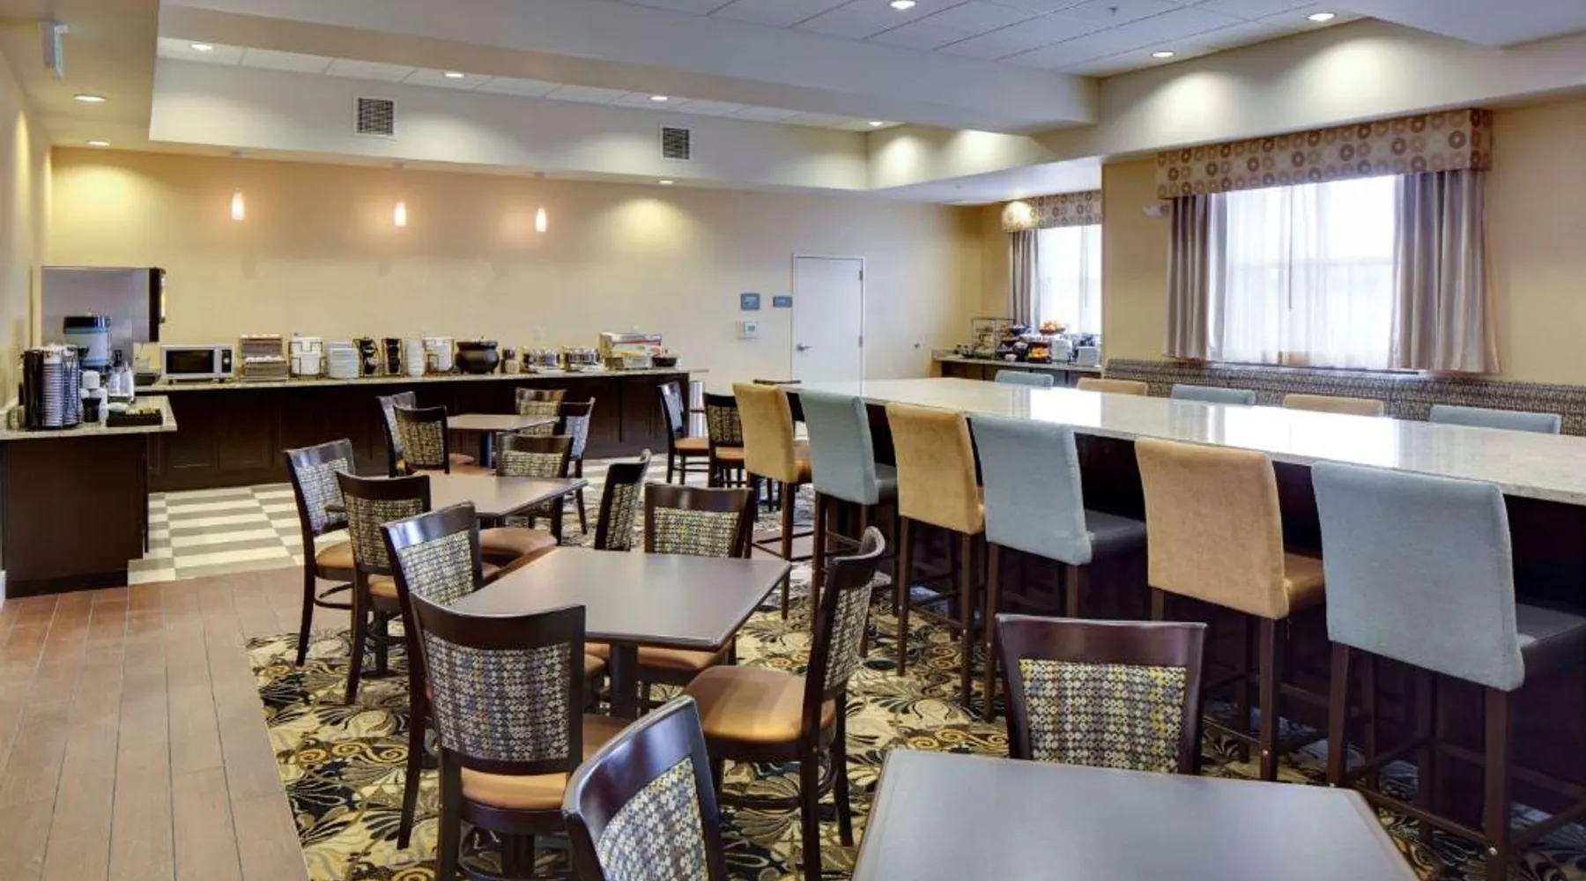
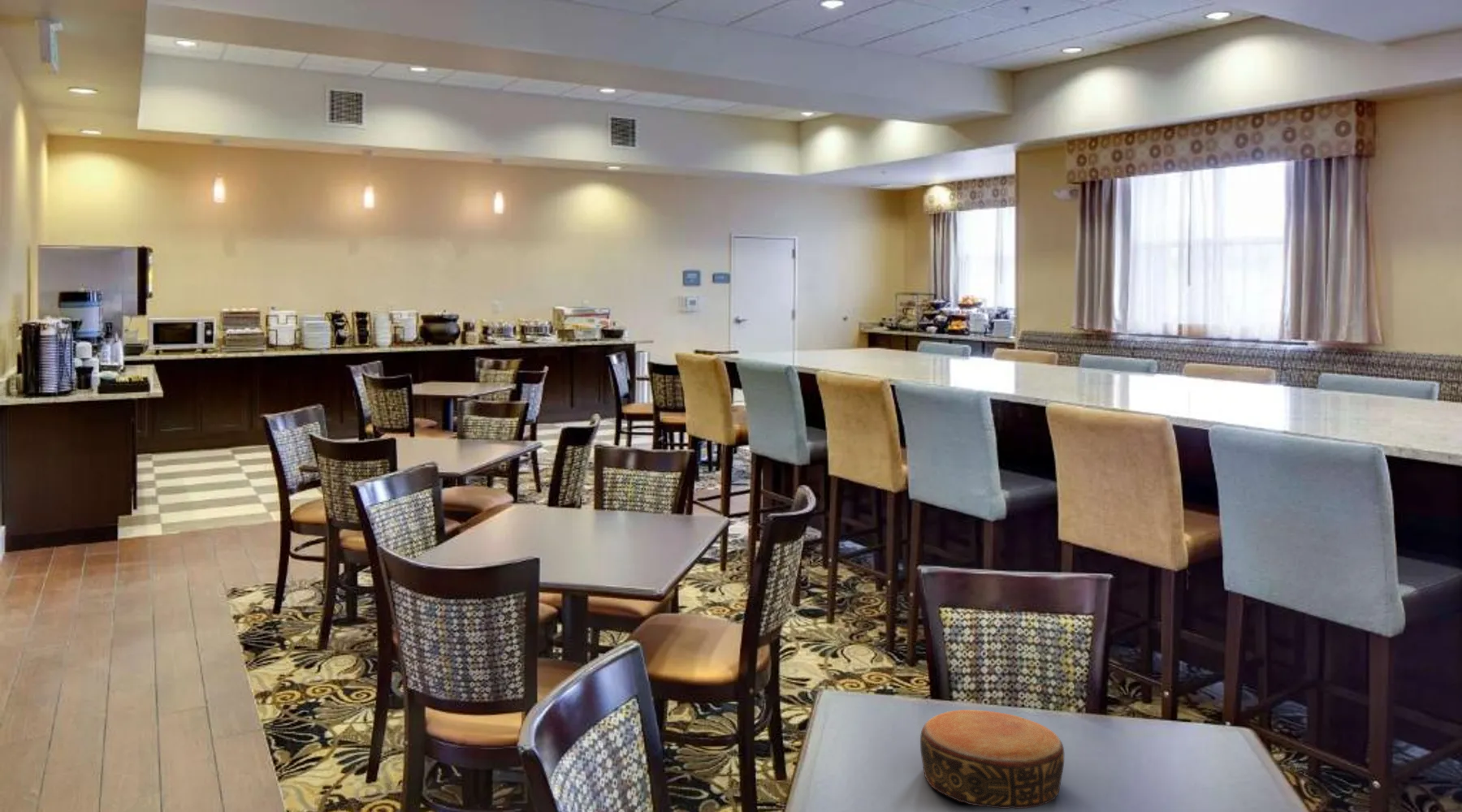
+ bowl (990, 752)
